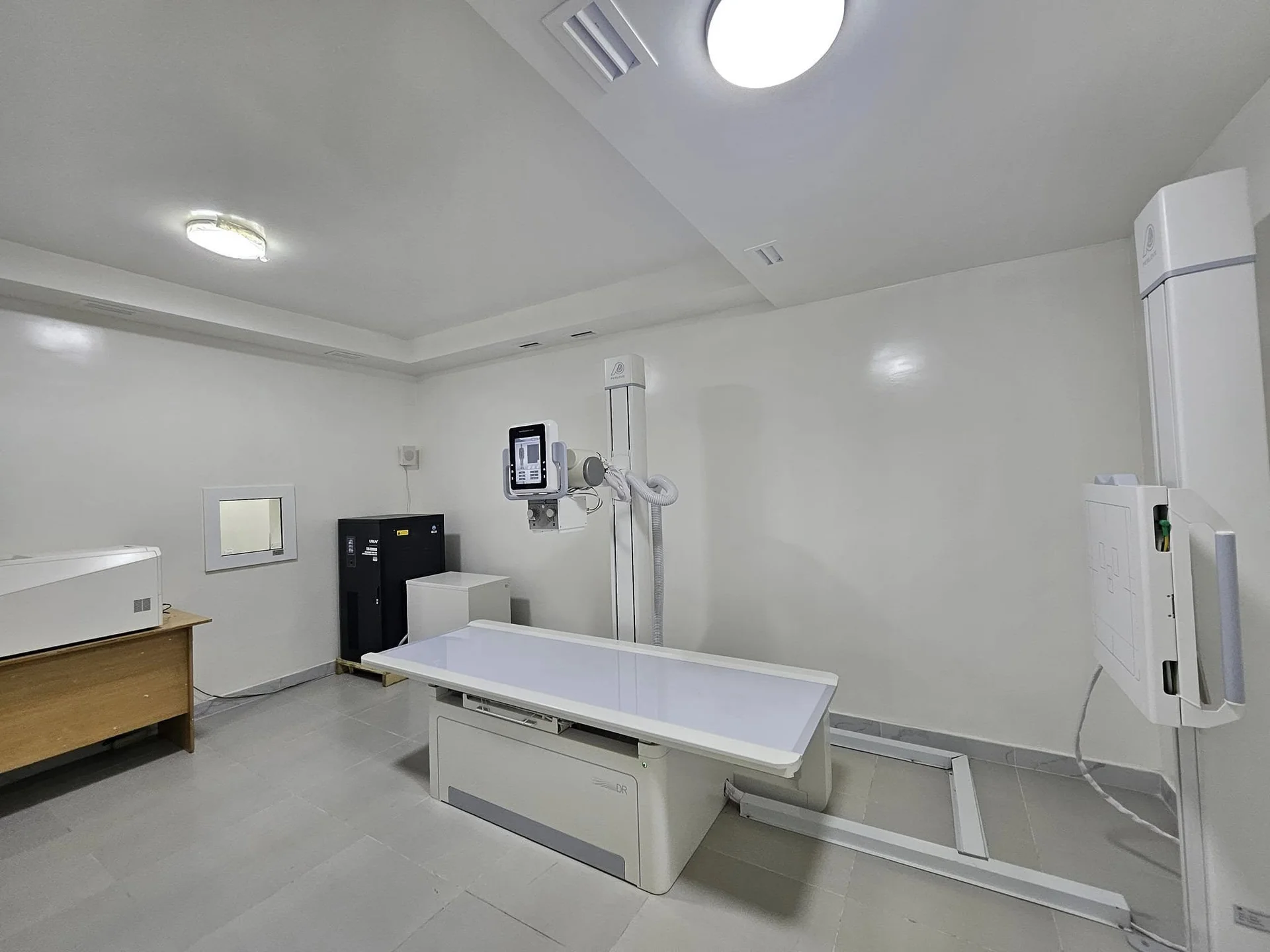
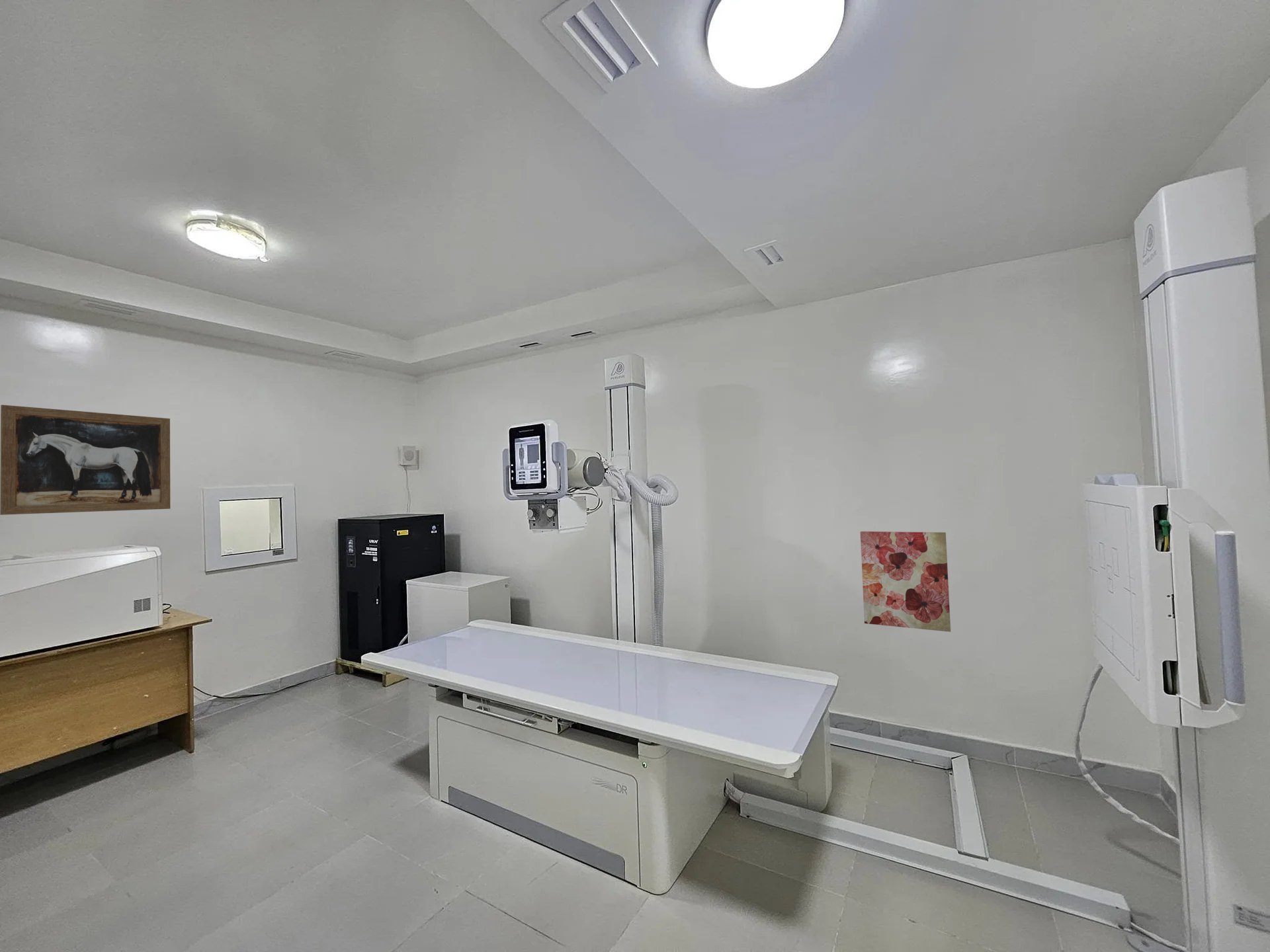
+ wall art (904, 579)
+ wall art (93, 461)
